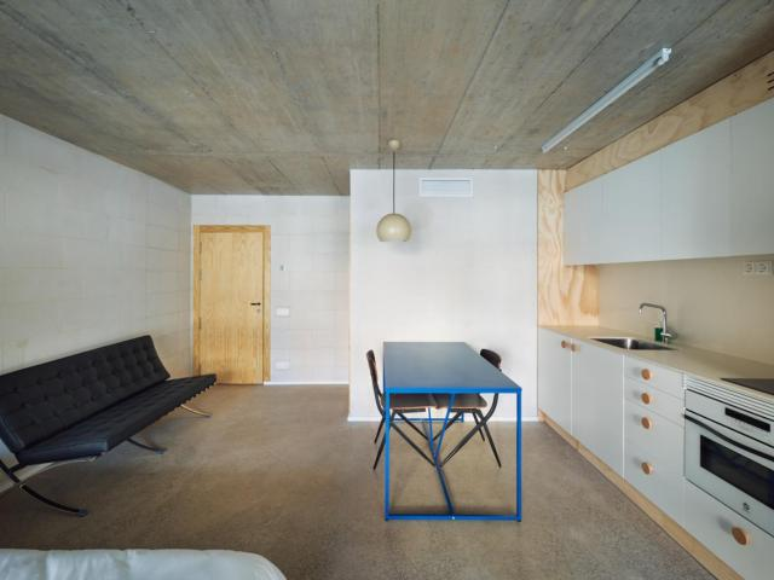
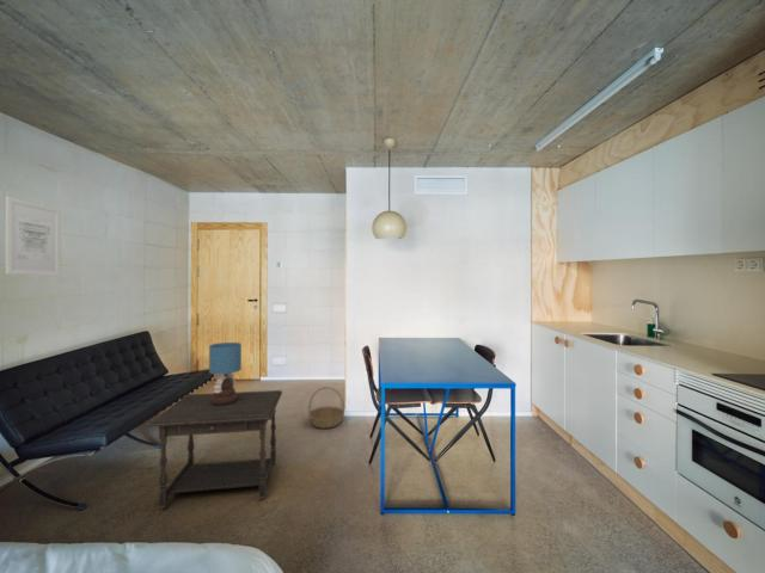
+ side table (224, 432)
+ wall art (35, 239)
+ table lamp (225, 372)
+ basket (328, 406)
